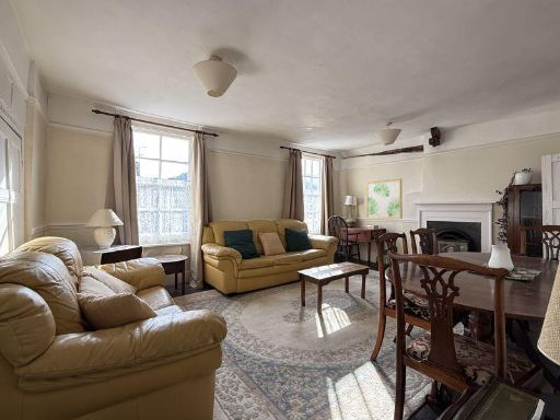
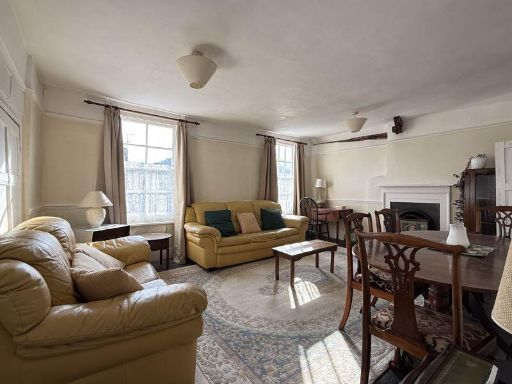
- wall art (383, 199)
